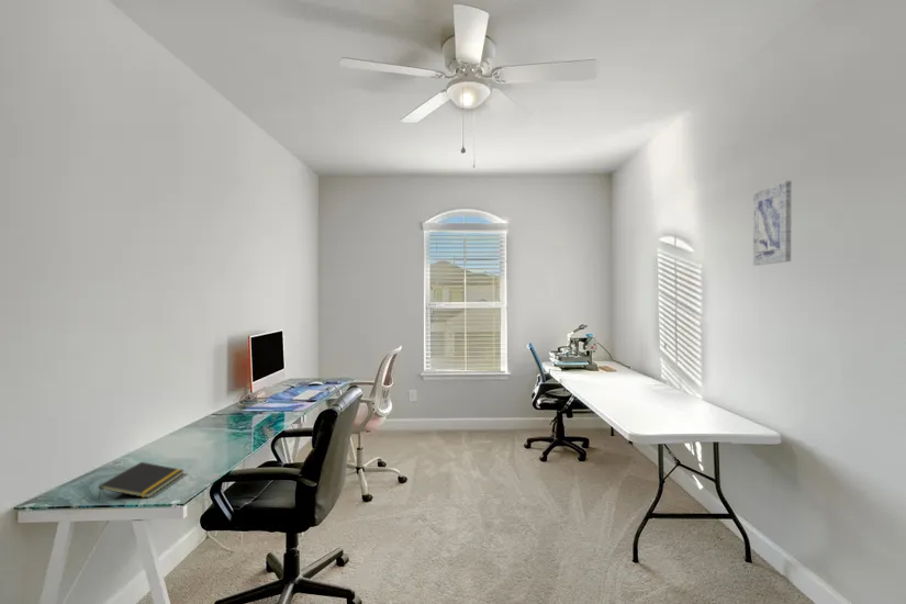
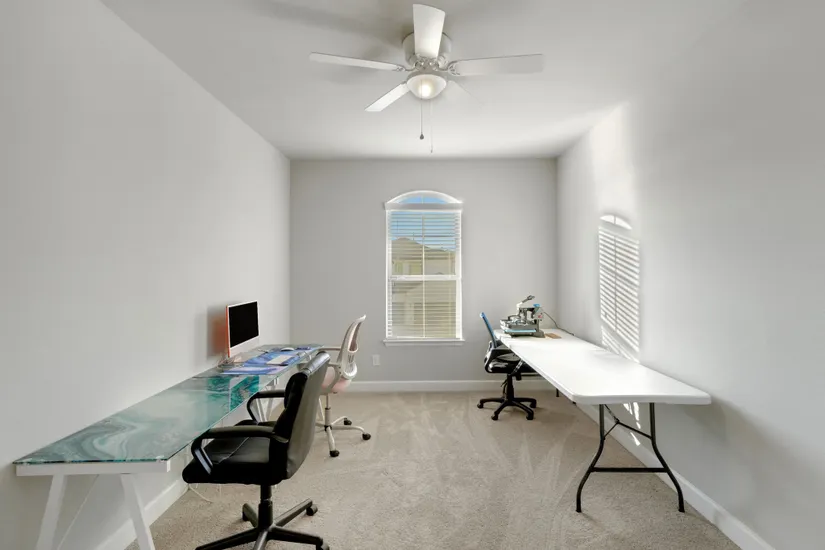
- notepad (144, 479)
- wall art (771, 225)
